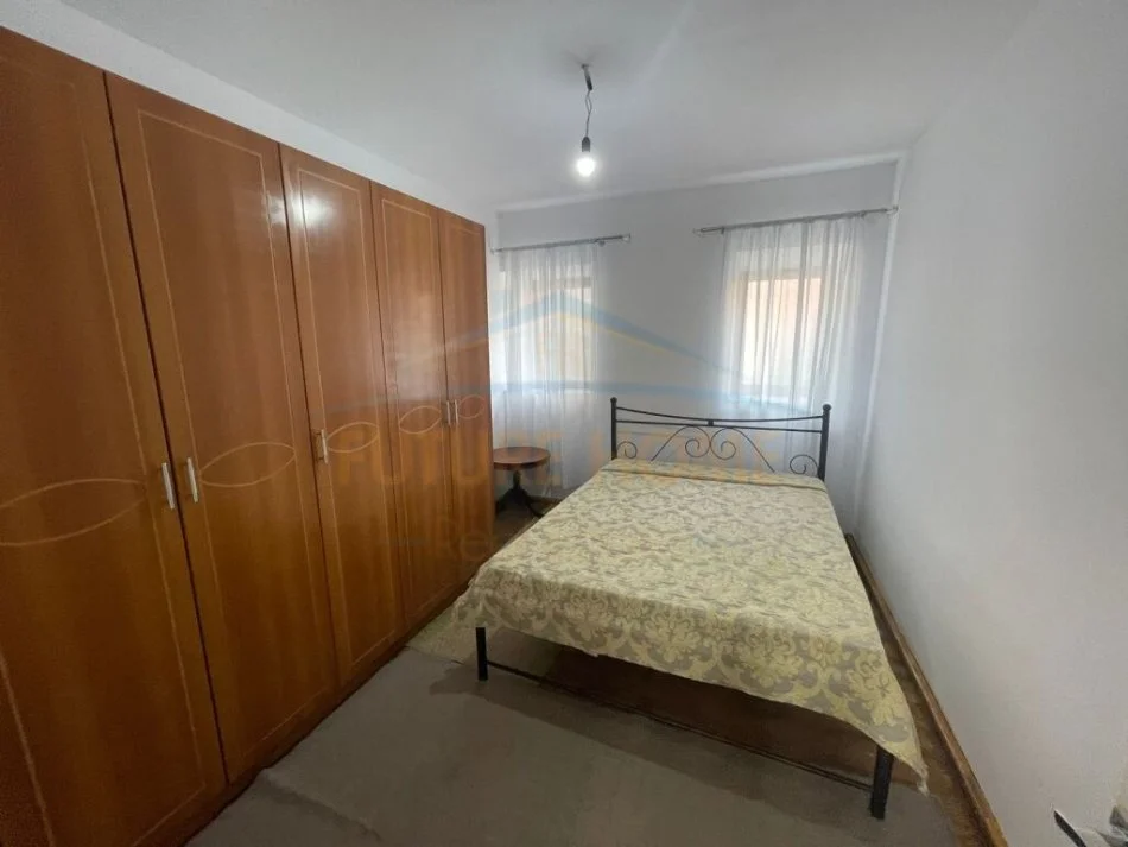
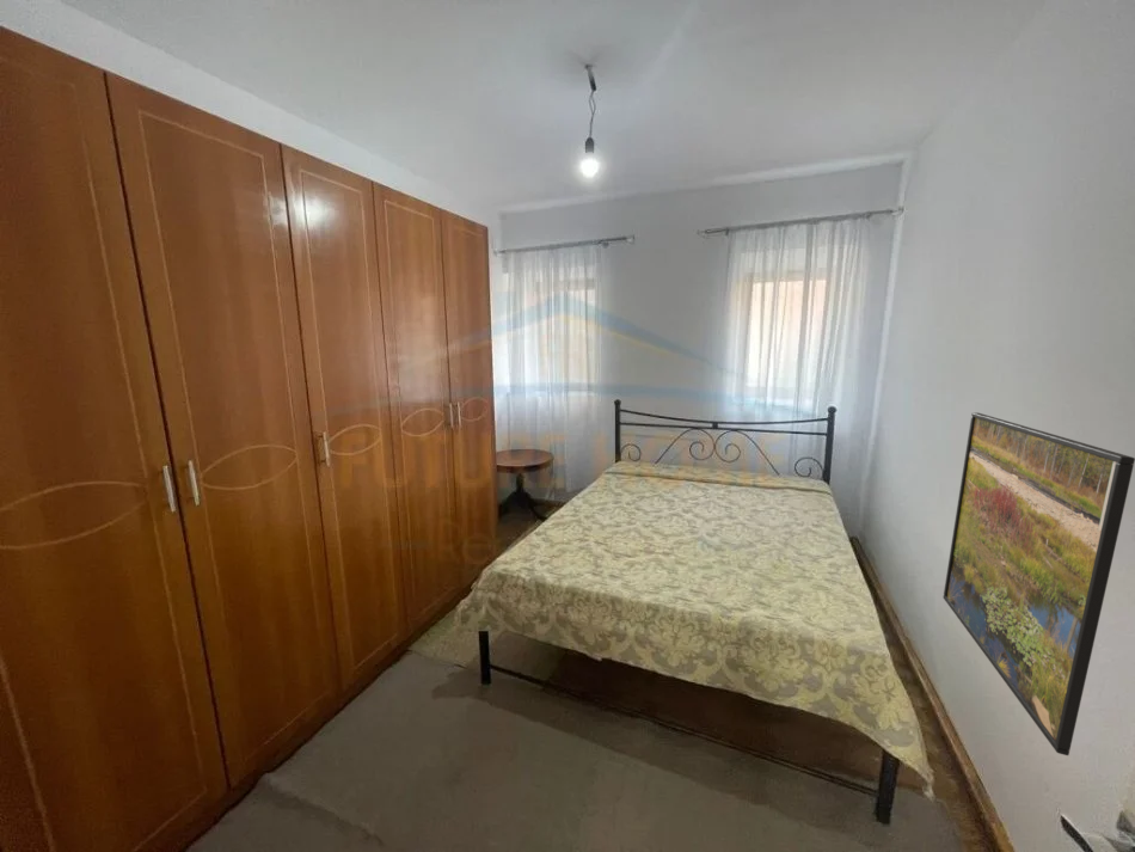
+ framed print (1010, 548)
